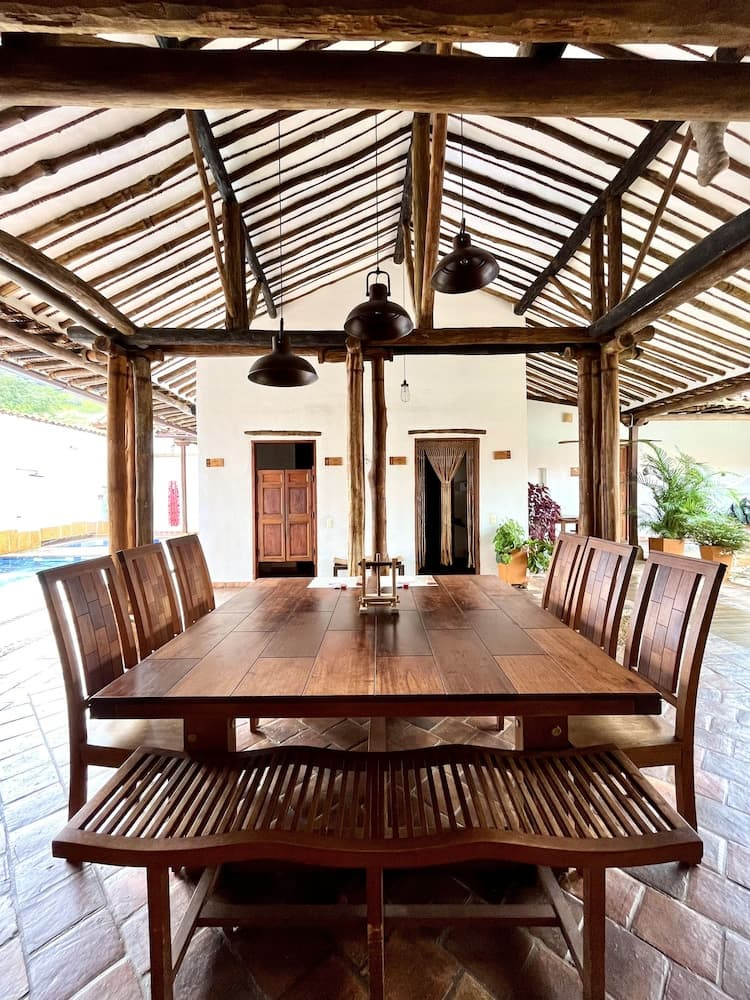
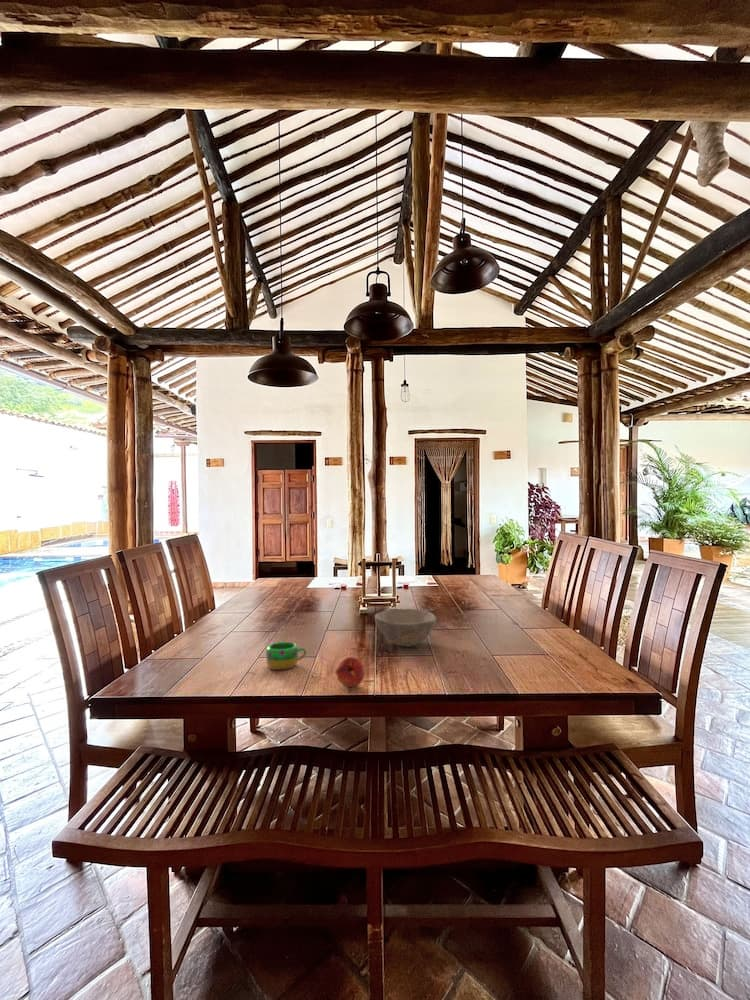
+ bowl (405, 629)
+ mug (286, 655)
+ fruit (350, 671)
